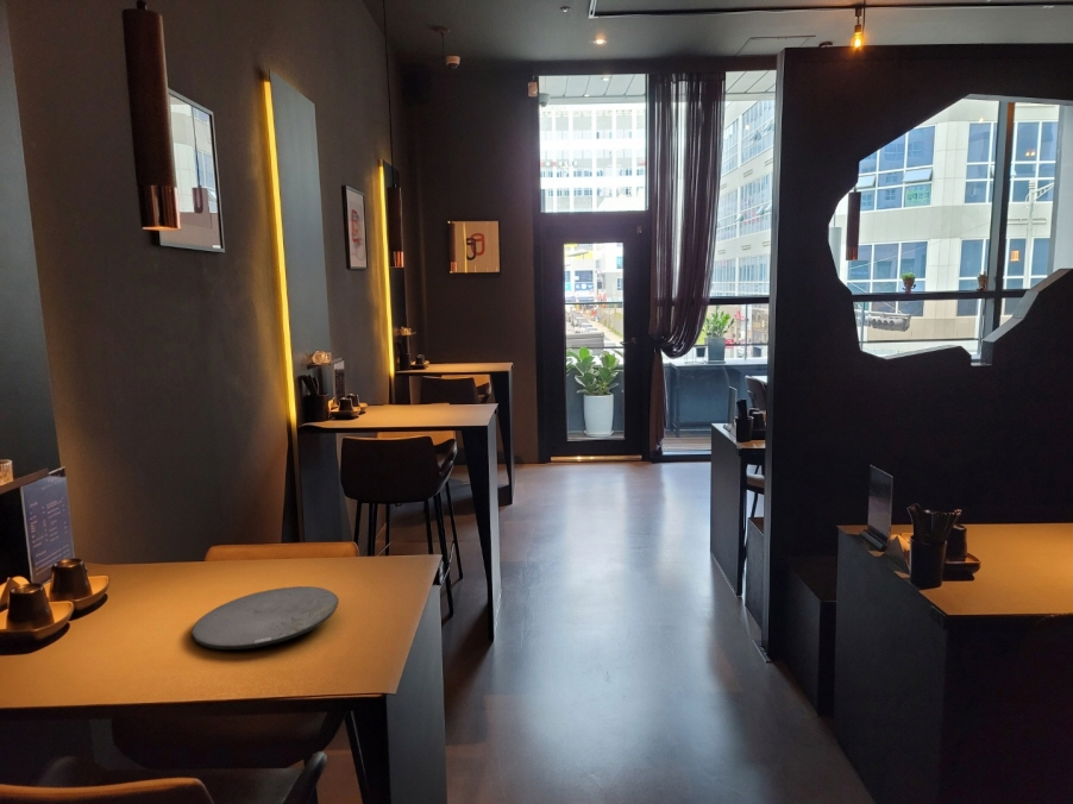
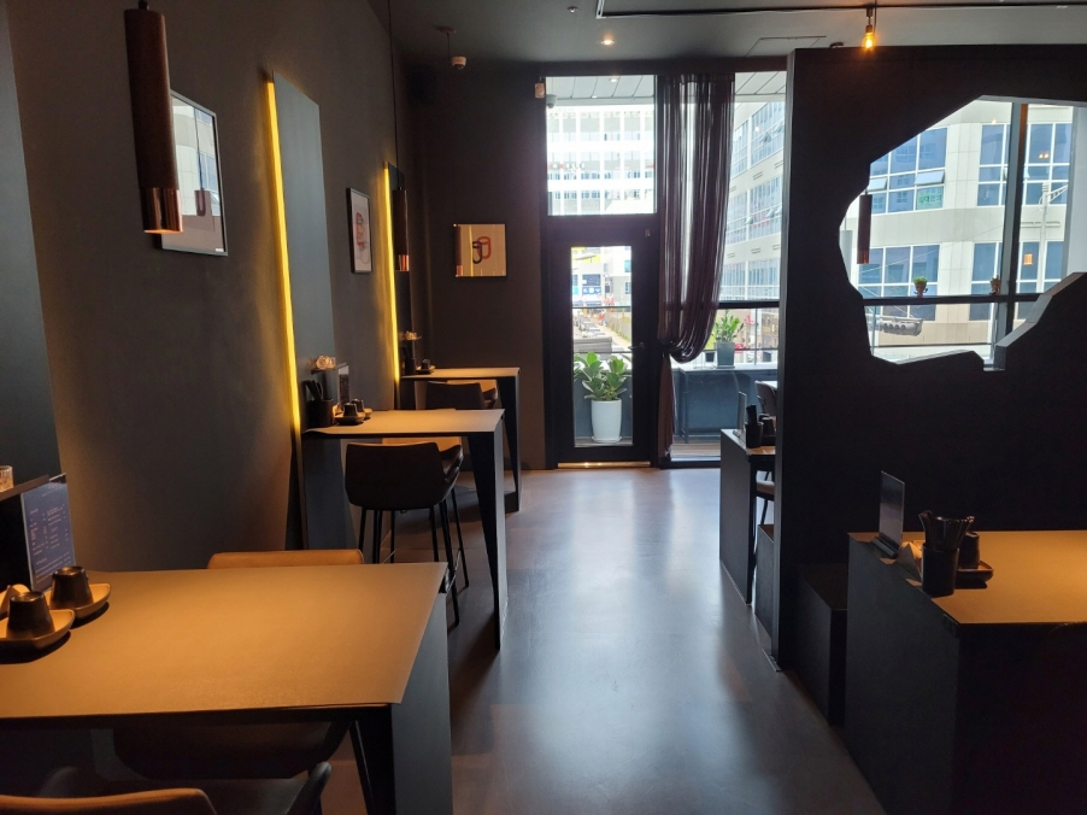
- plate (266, 615)
